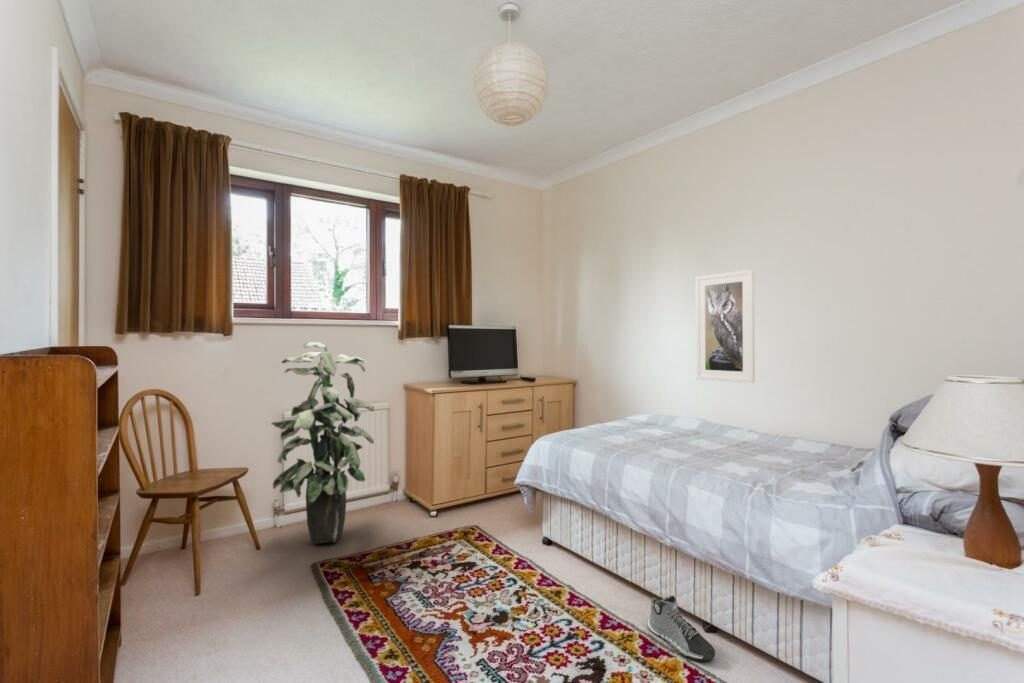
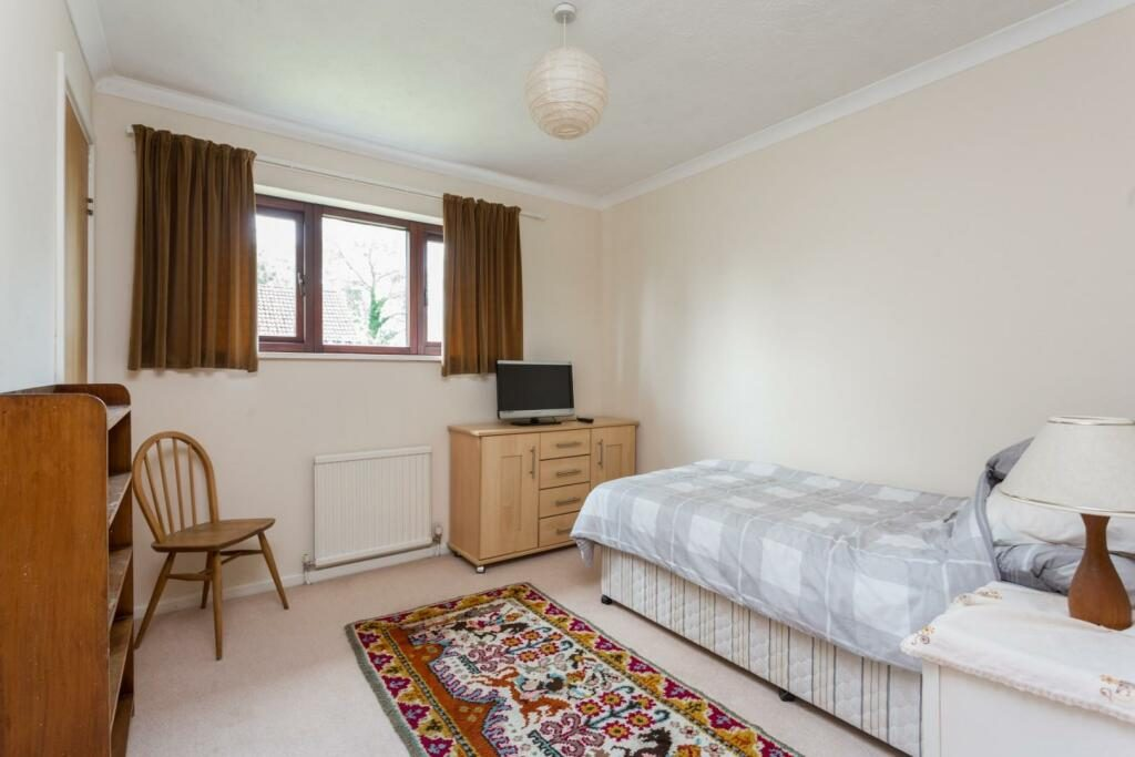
- indoor plant (321, 440)
- sneaker (678, 622)
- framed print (723, 327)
